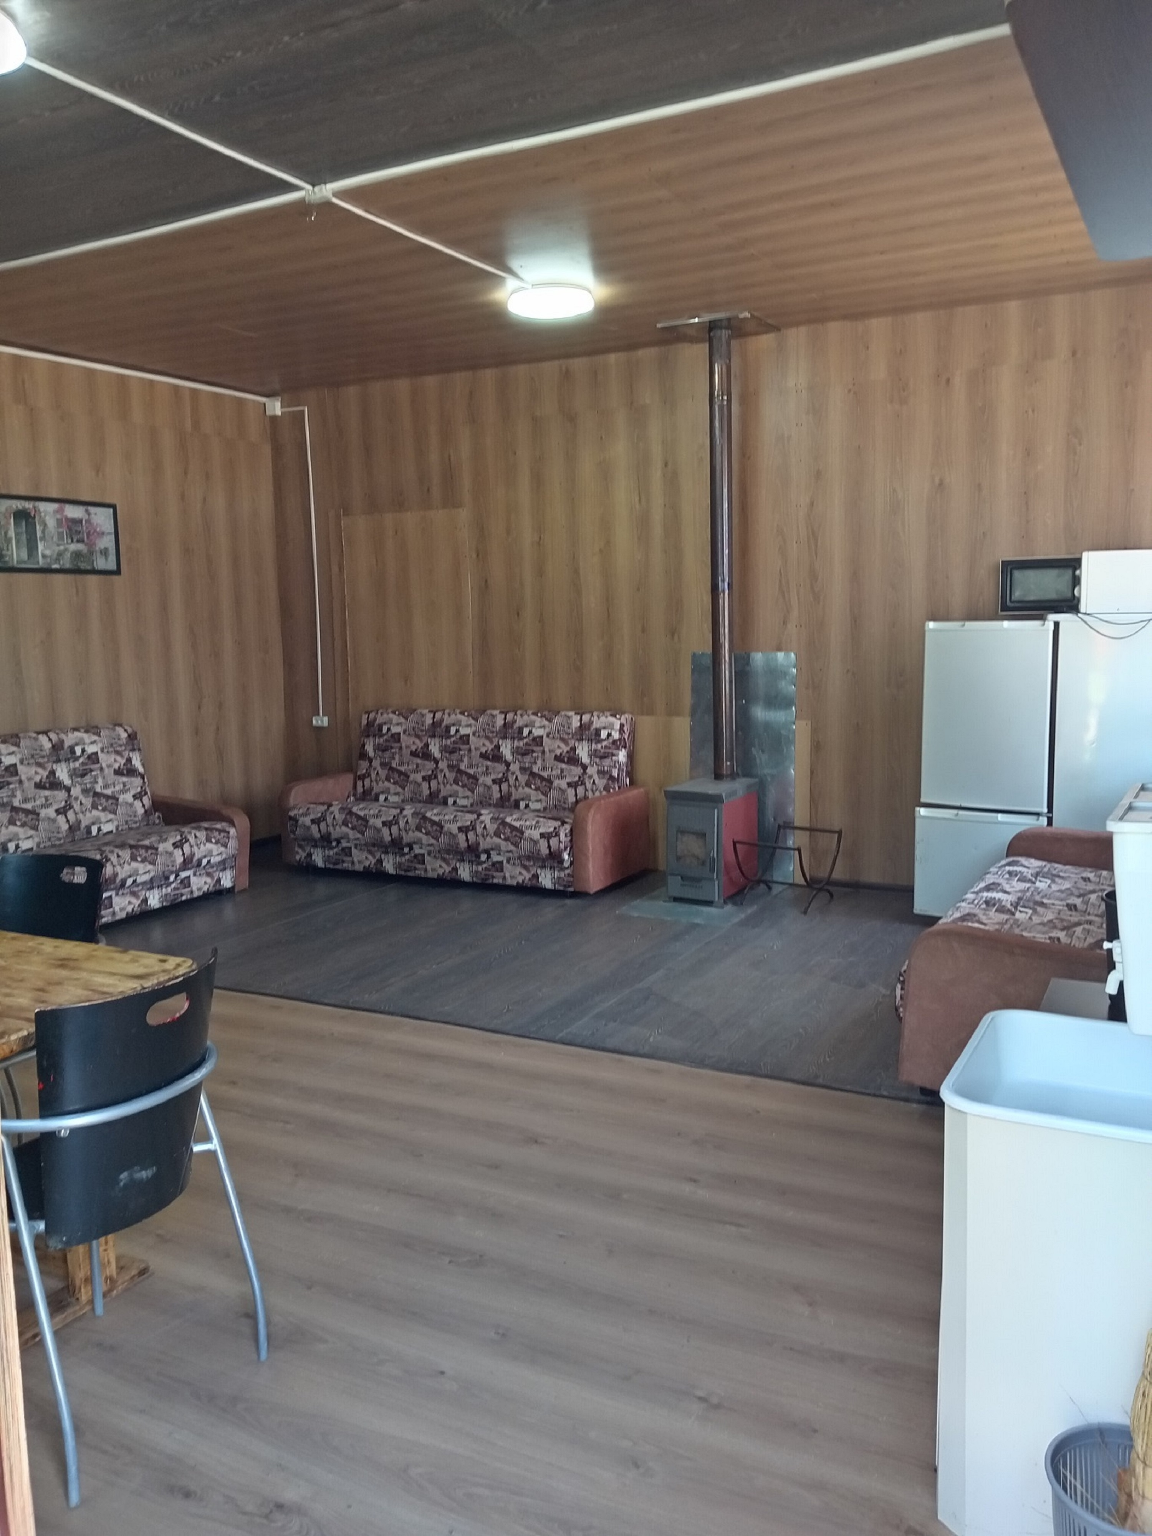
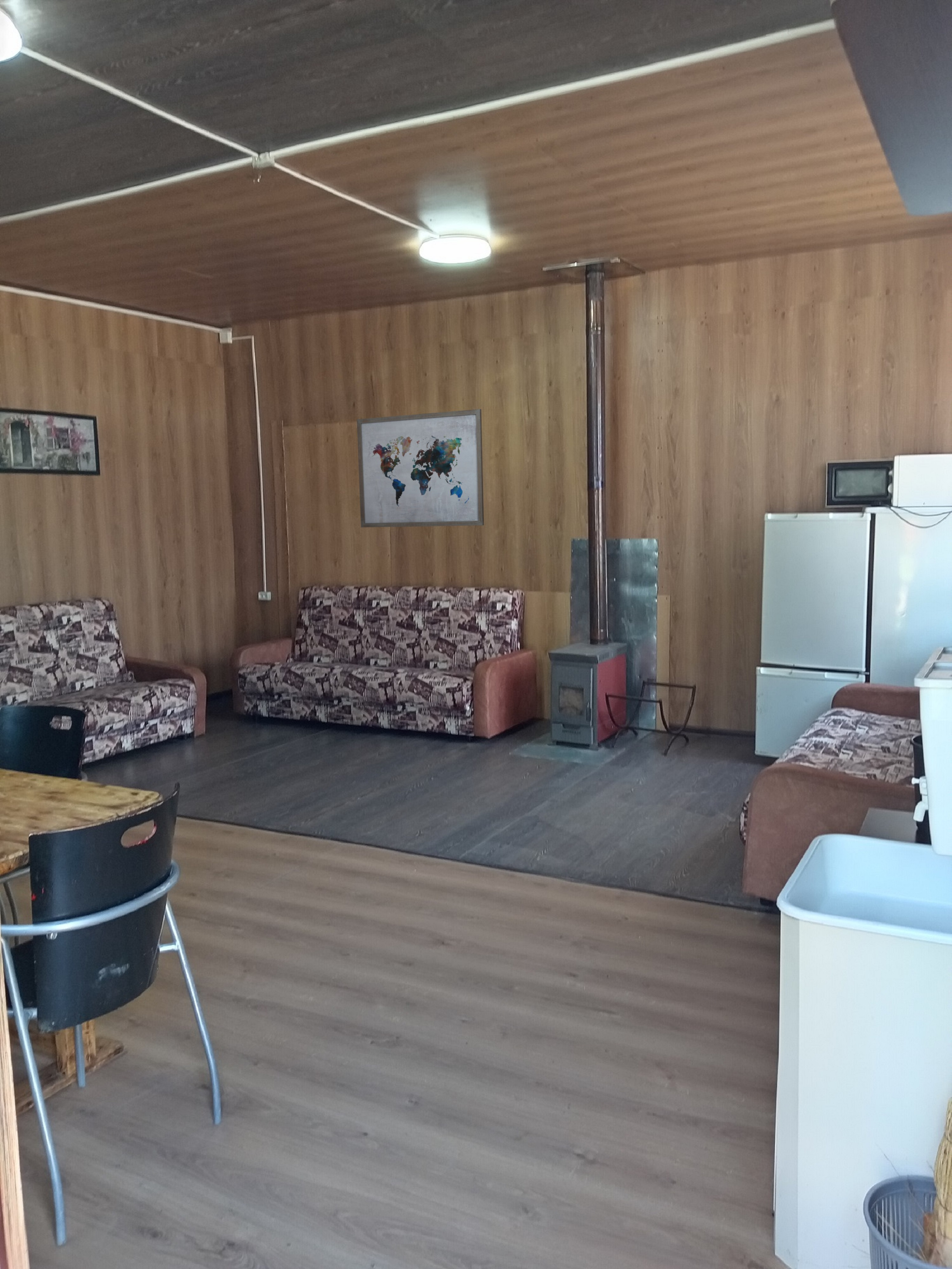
+ wall art (419, 471)
